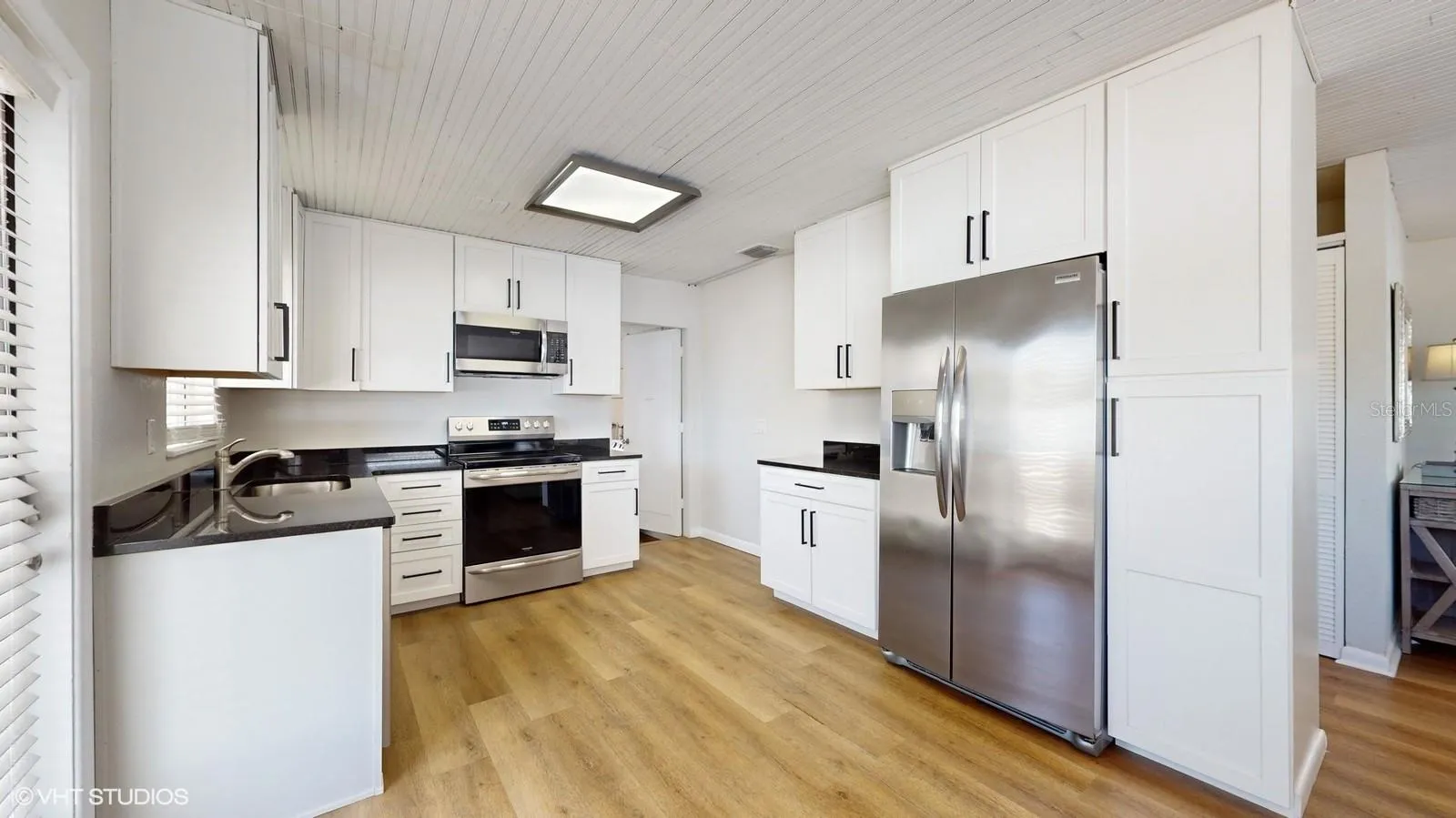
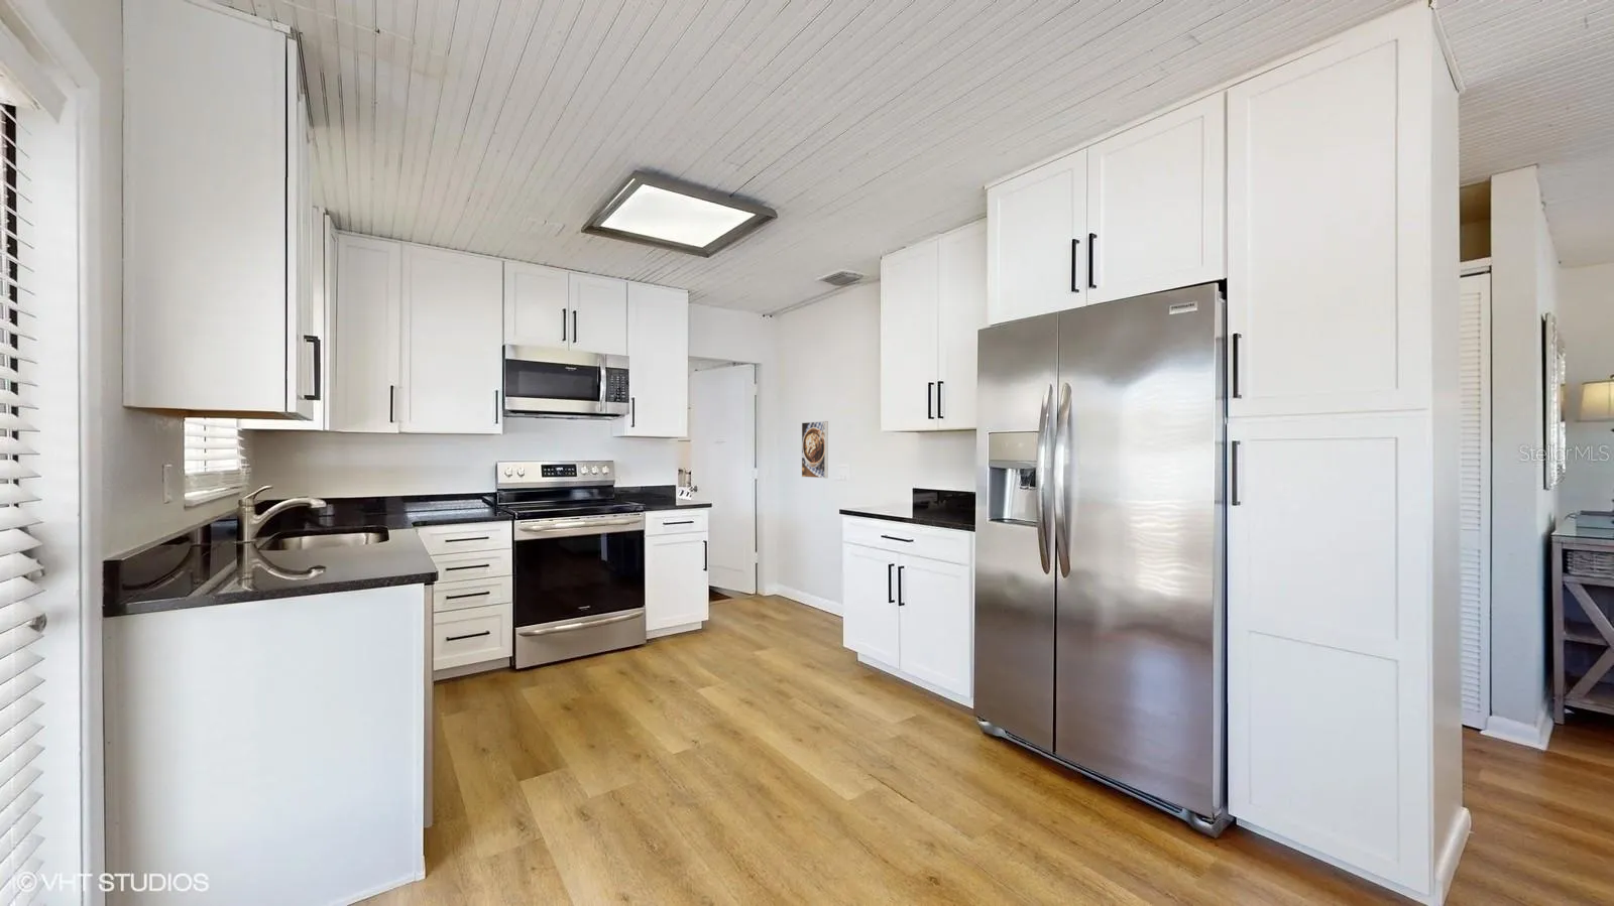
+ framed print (814, 450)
